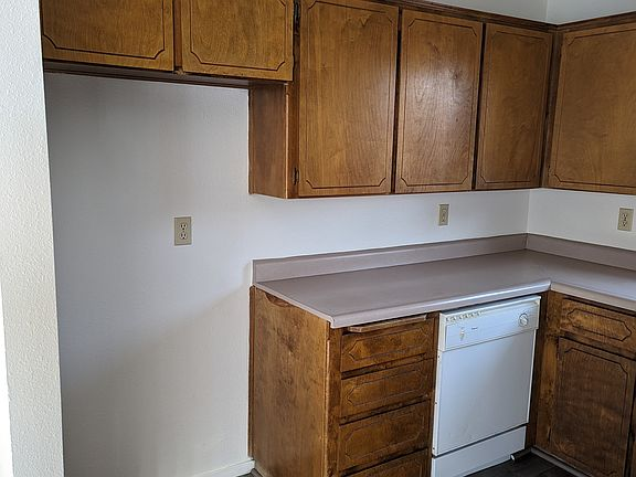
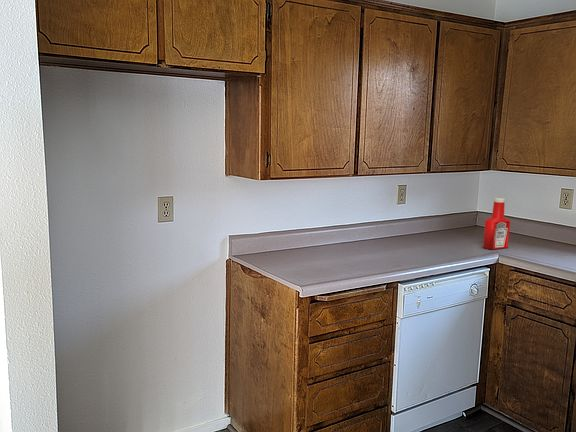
+ soap bottle (497, 223)
